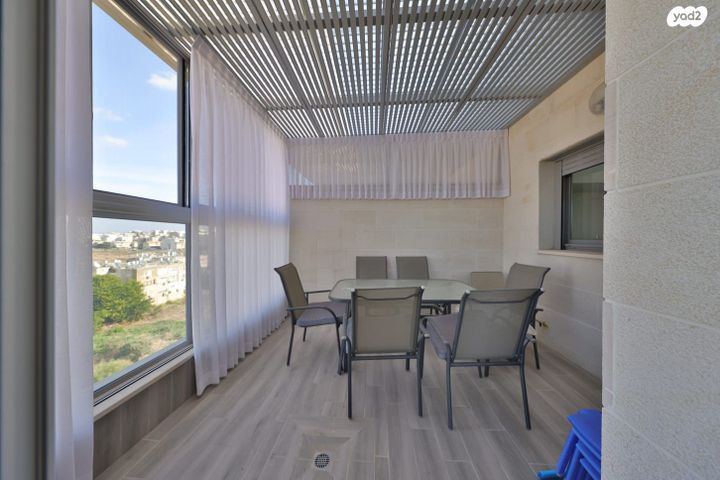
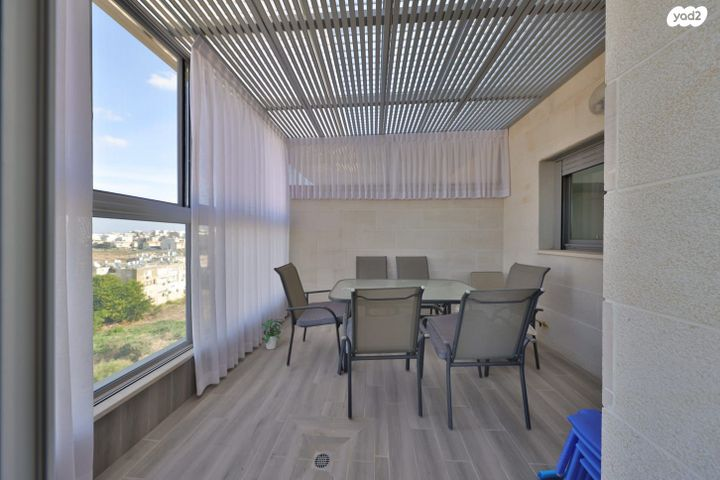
+ potted plant (272, 333)
